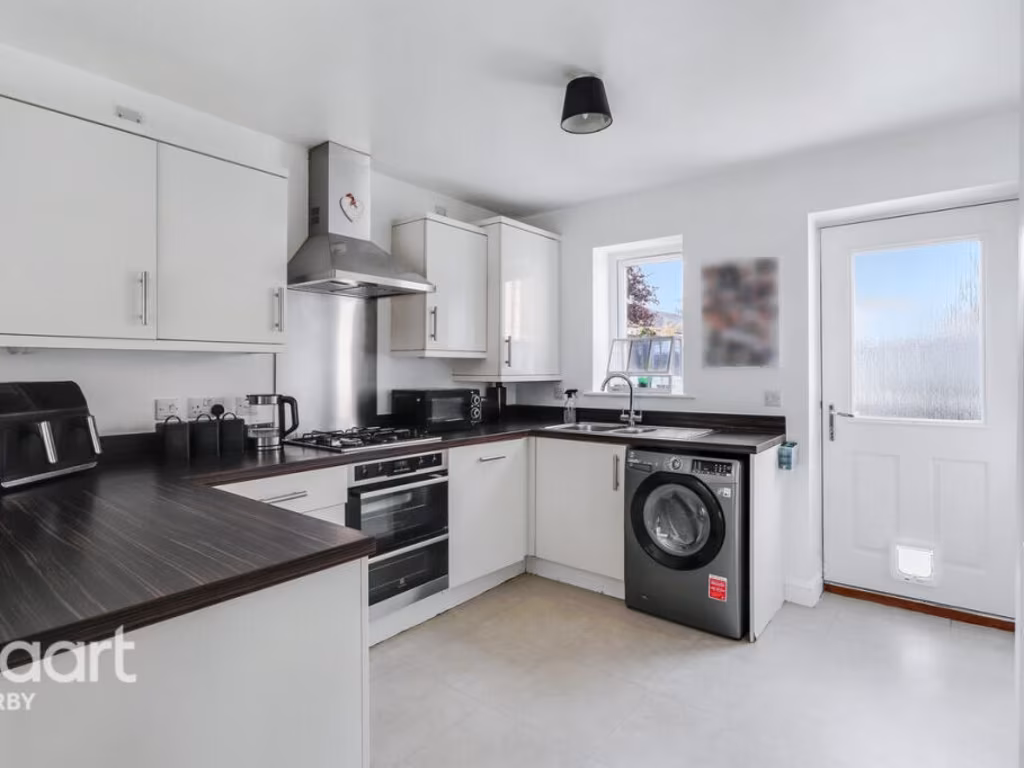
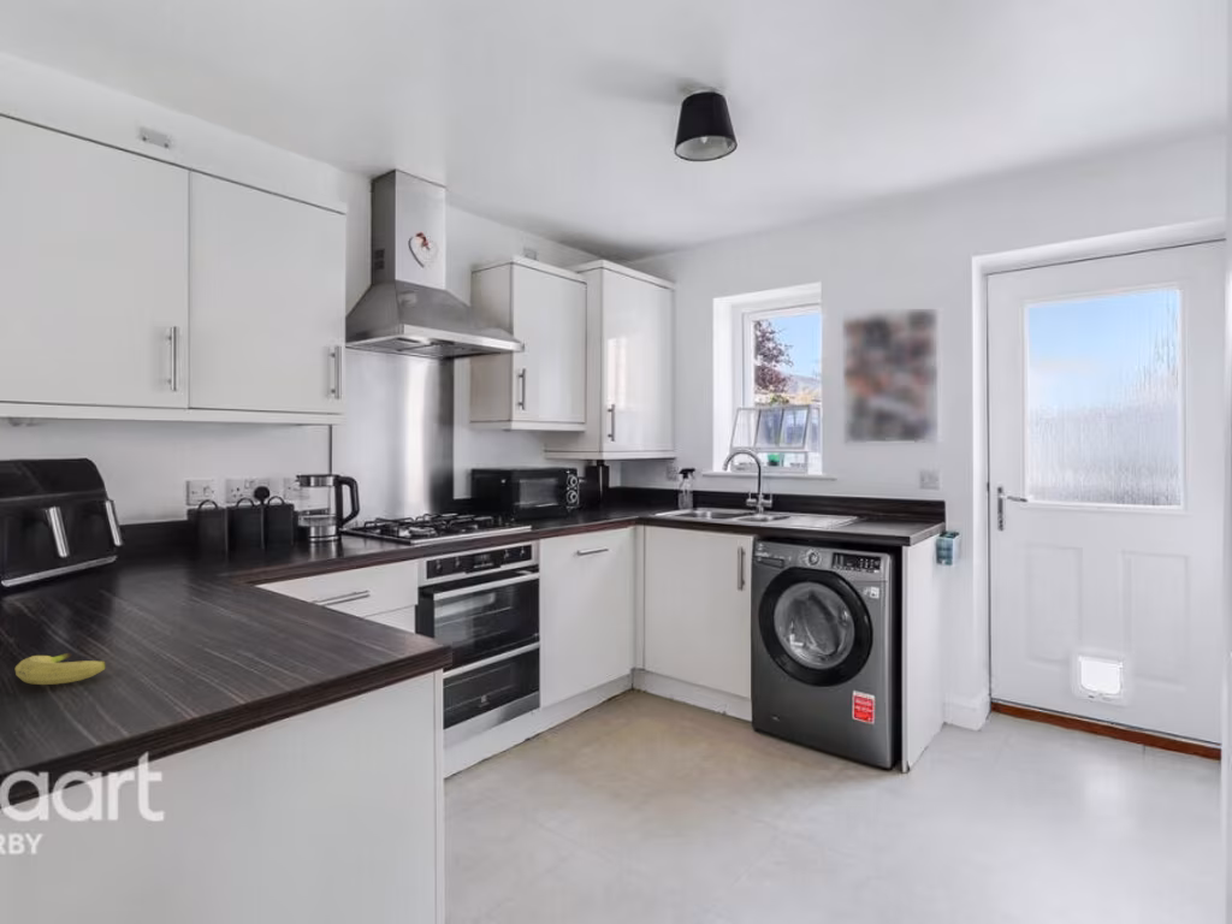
+ fruit (64, 664)
